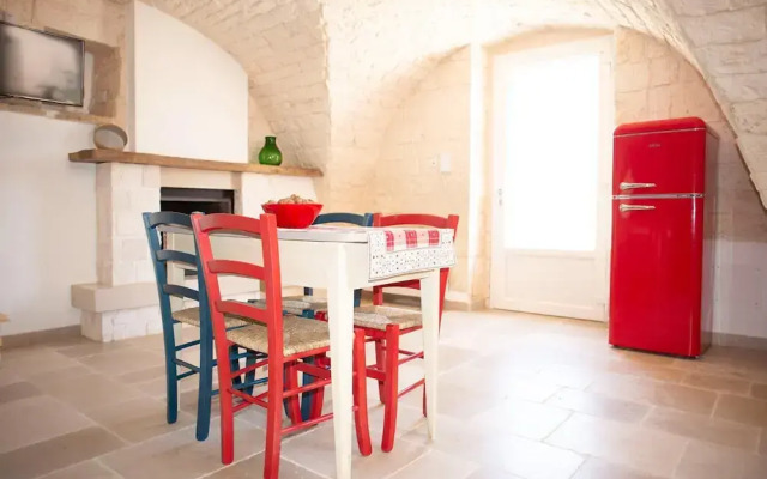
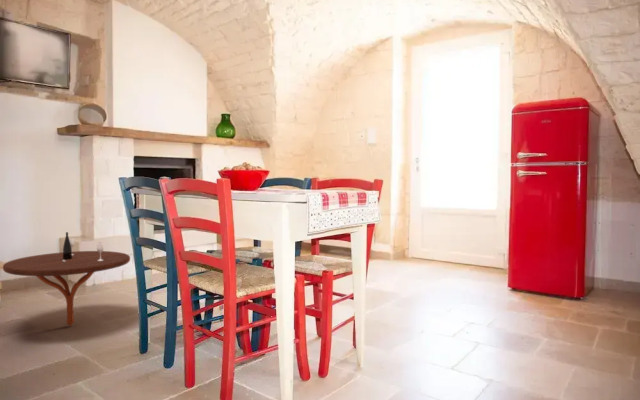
+ side table (66, 281)
